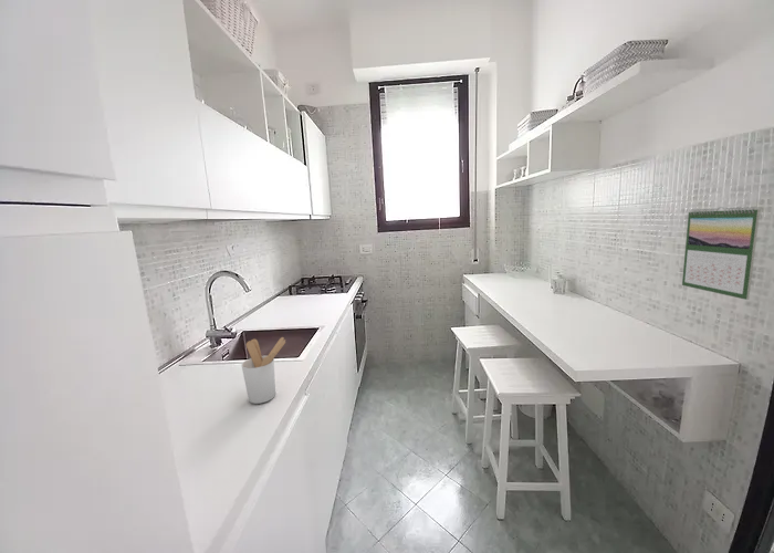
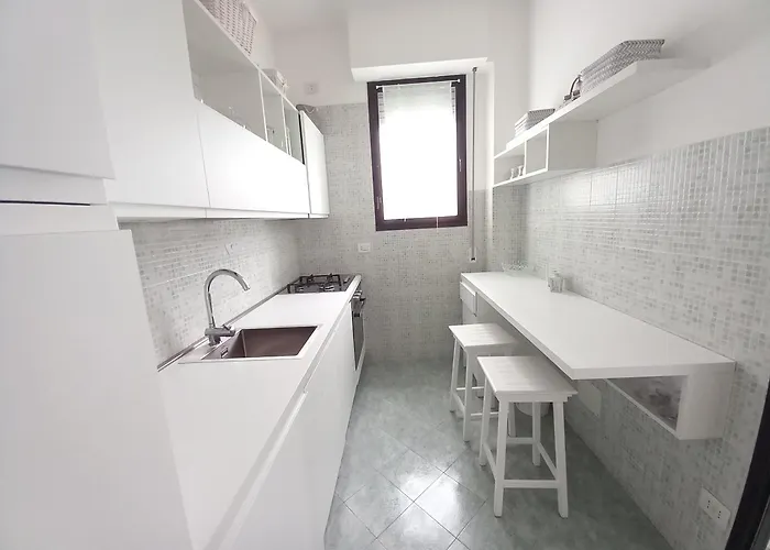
- utensil holder (266, 367)
- calendar (715, 250)
